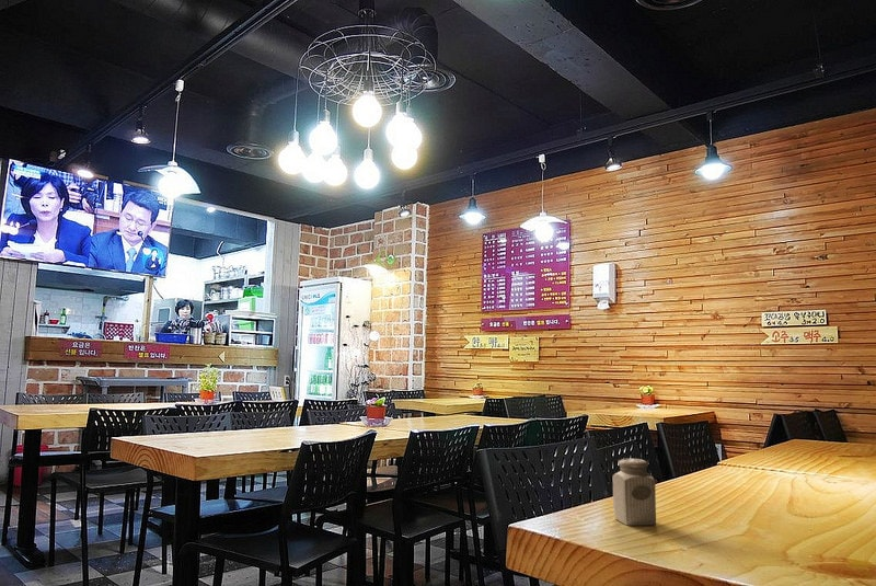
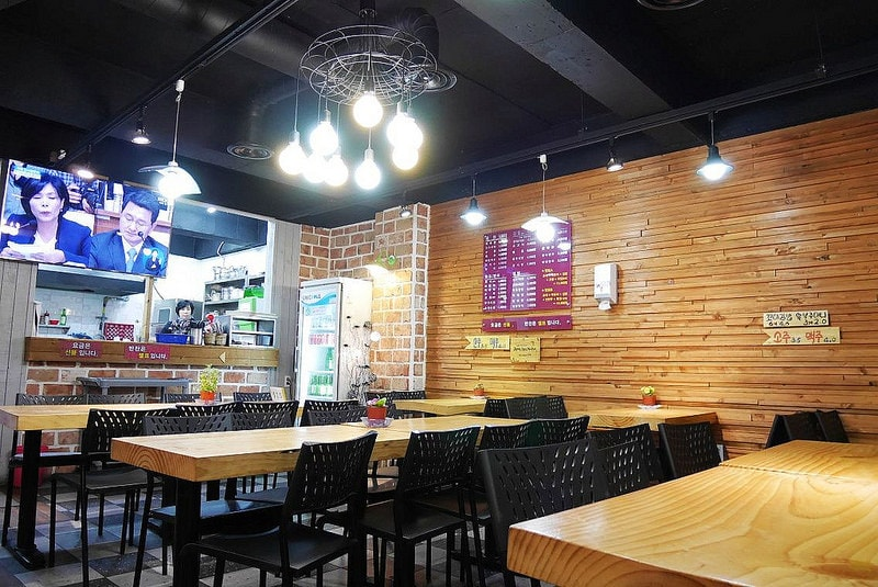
- salt shaker (633, 490)
